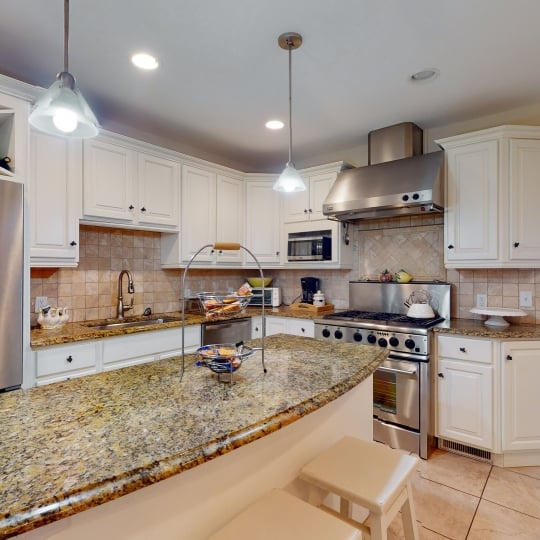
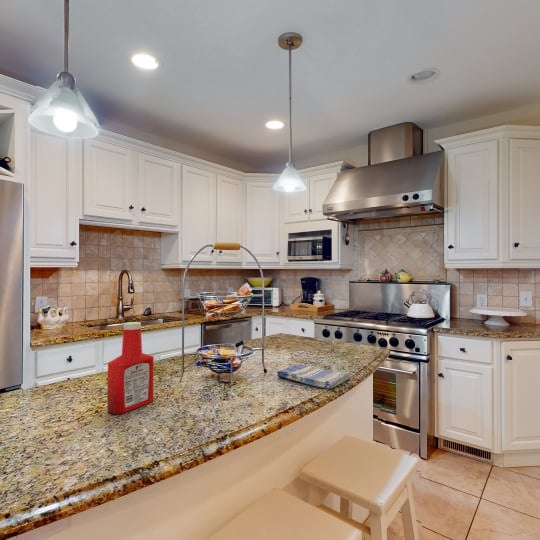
+ soap bottle (131, 364)
+ dish towel (313, 374)
